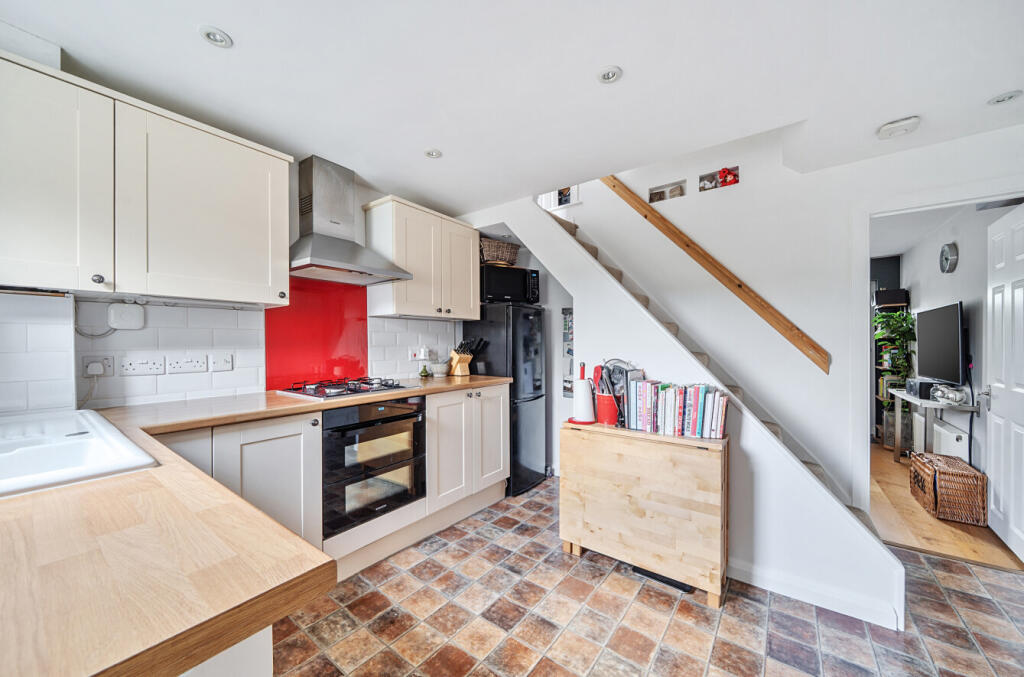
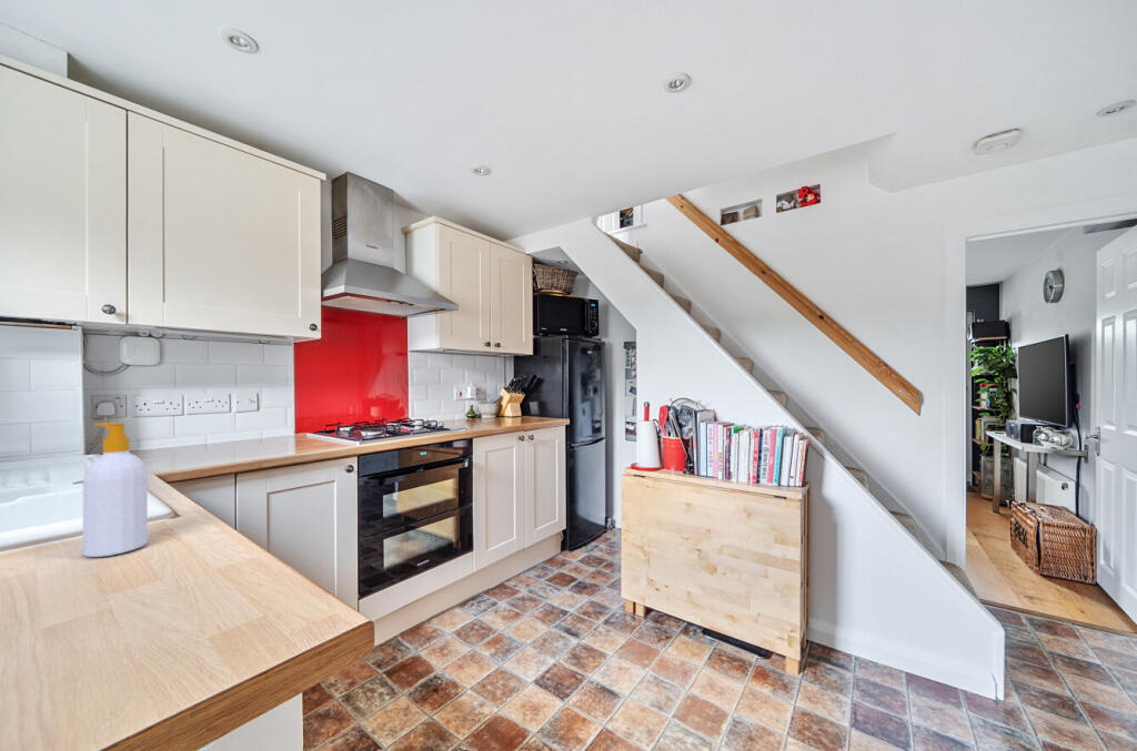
+ soap bottle (114, 485)
